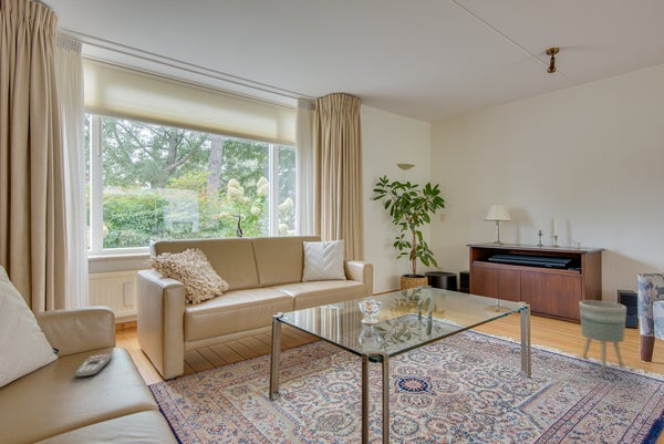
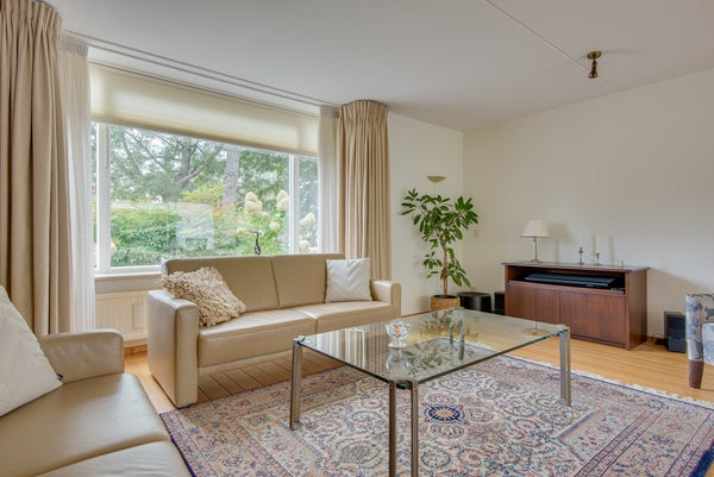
- planter (602, 333)
- remote control (93, 365)
